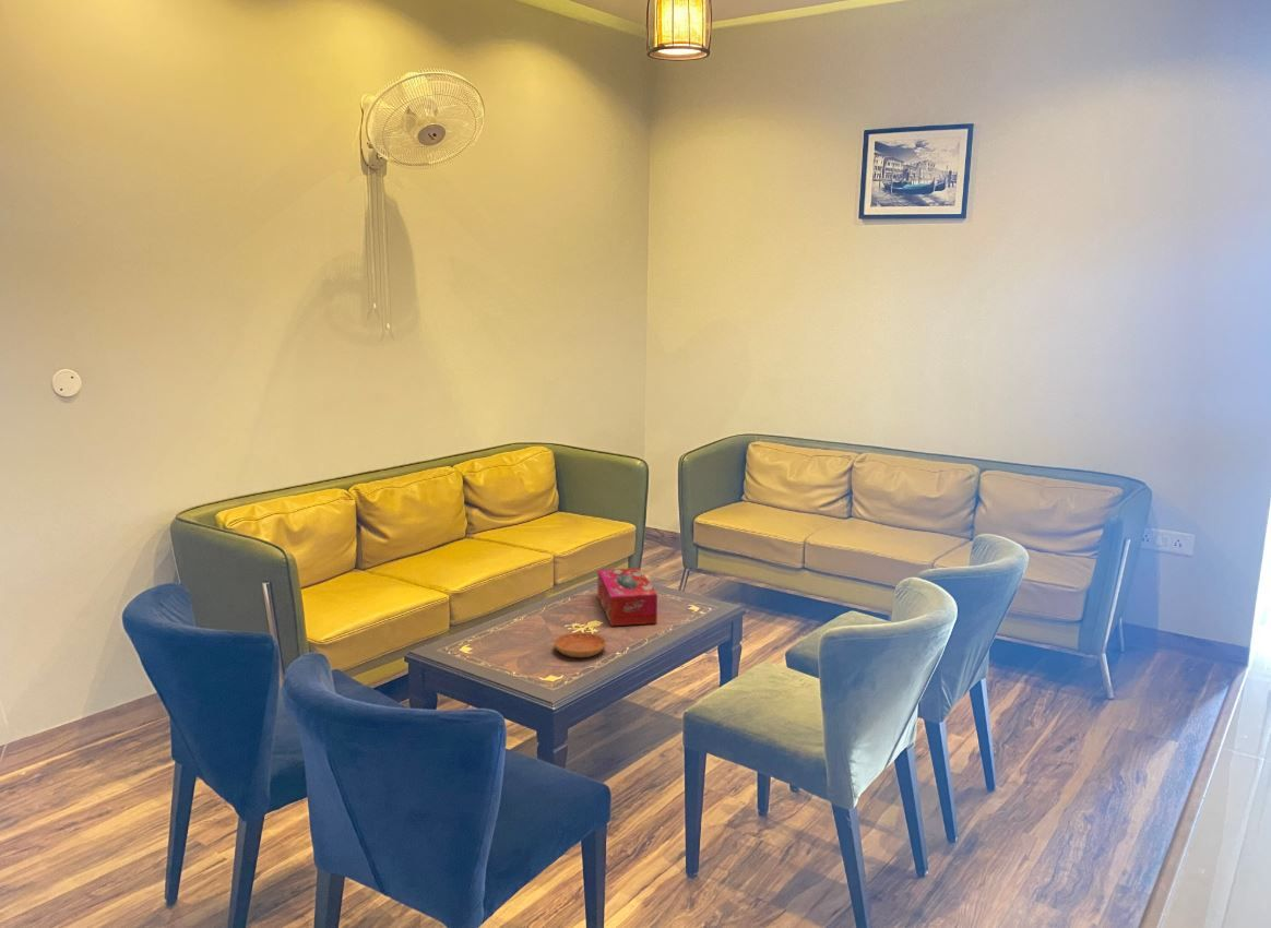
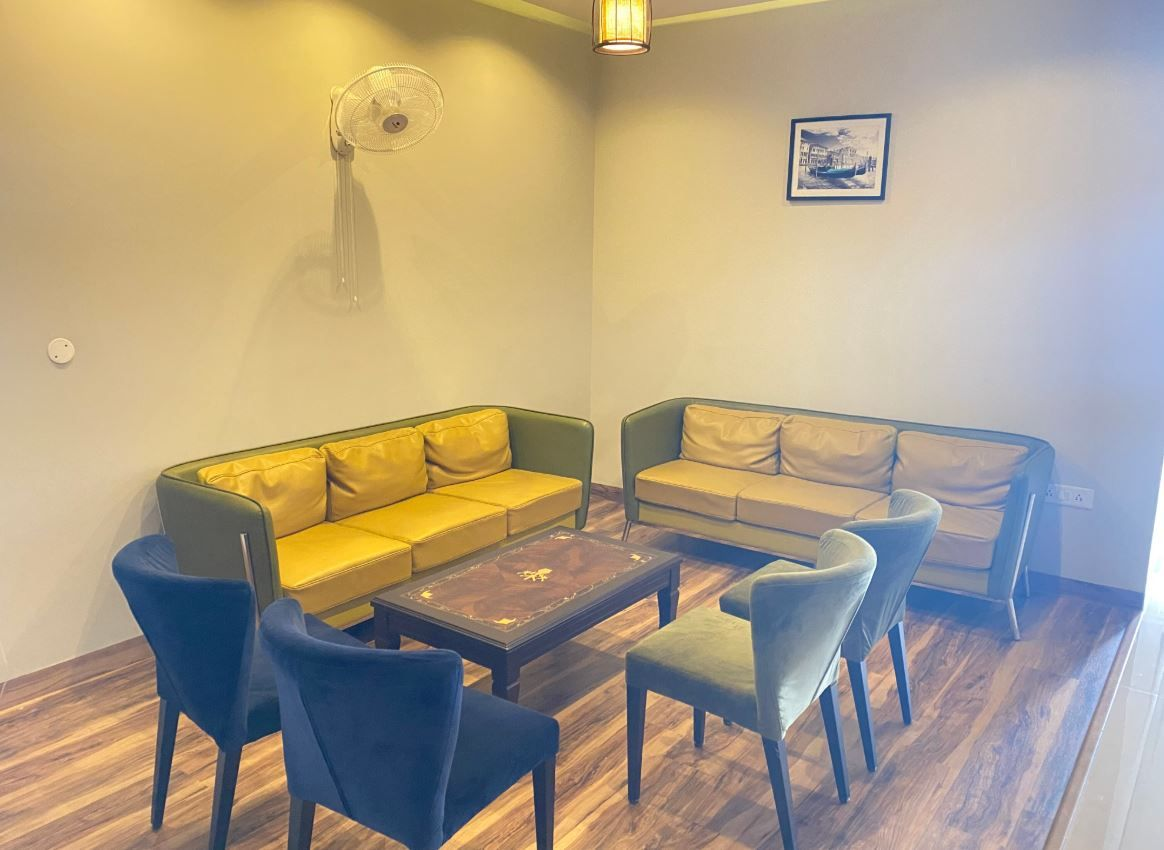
- tissue box (626, 595)
- saucer (580, 645)
